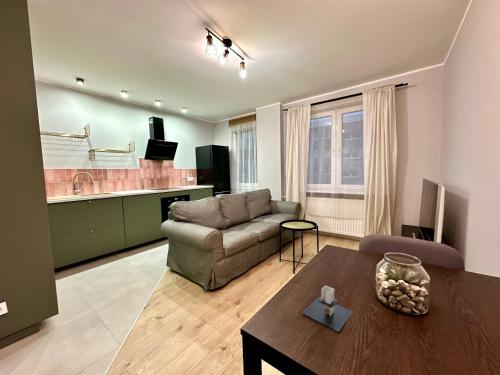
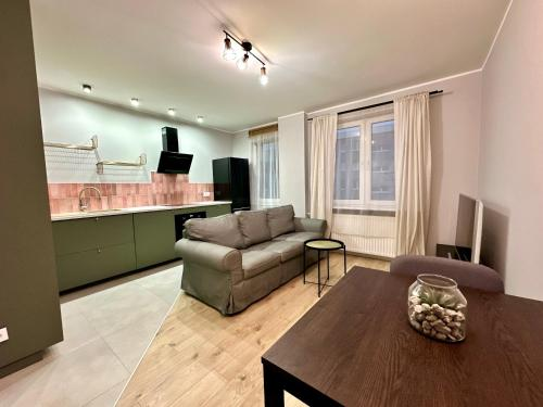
- architectural model (327, 300)
